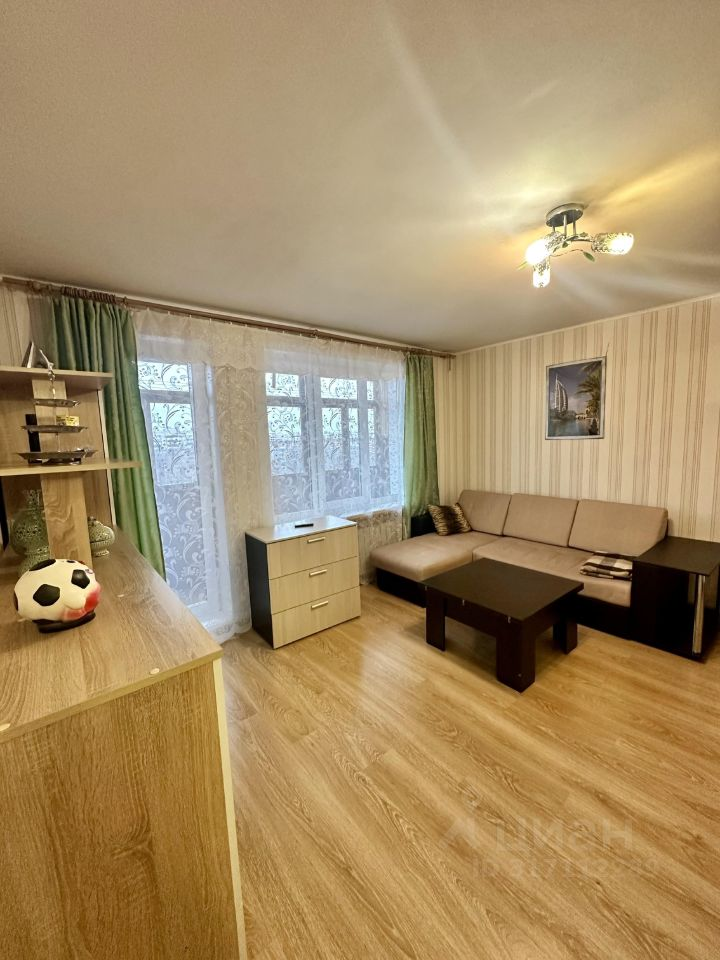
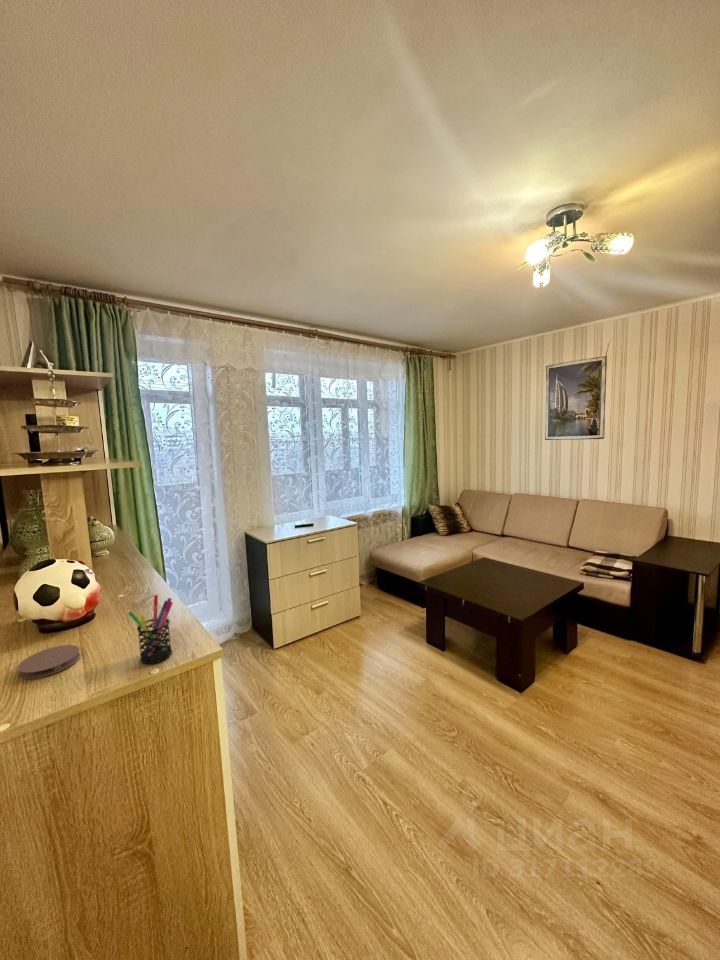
+ pen holder (151, 627)
+ coaster (50, 660)
